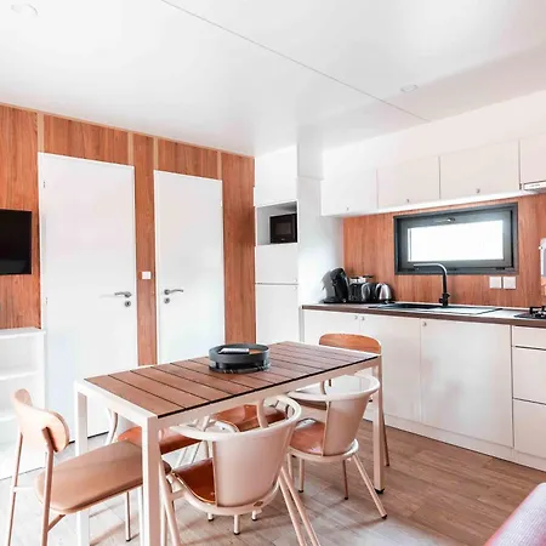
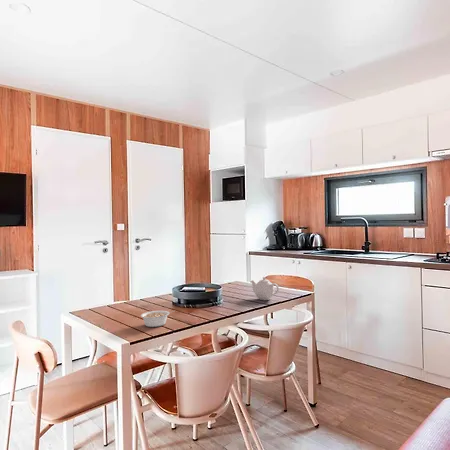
+ legume (156, 317)
+ teapot (264, 288)
